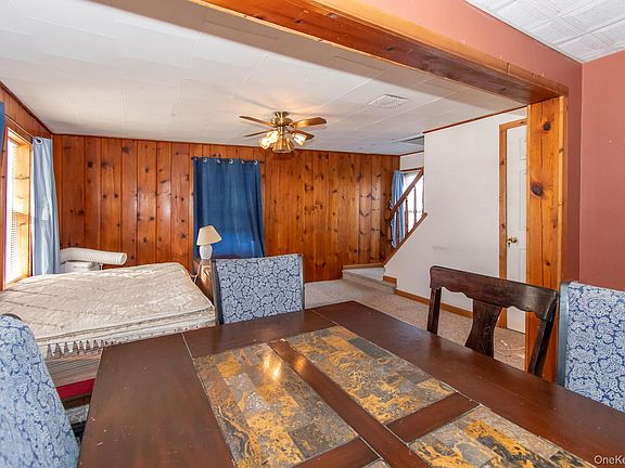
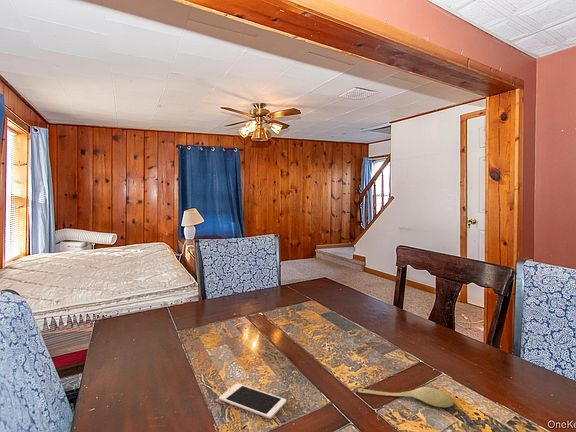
+ spoon (404, 393)
+ cell phone (252, 399)
